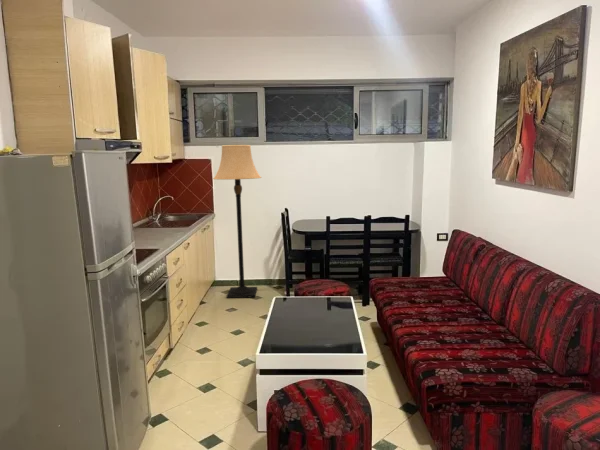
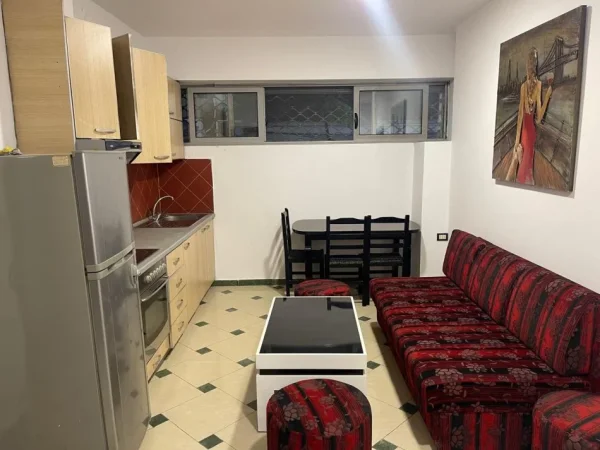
- lamp (239, 221)
